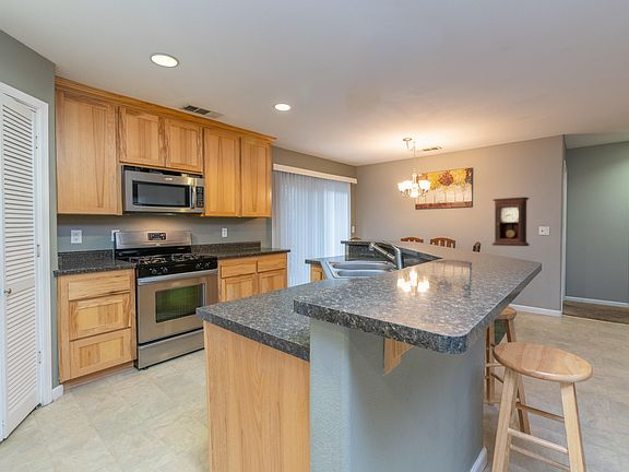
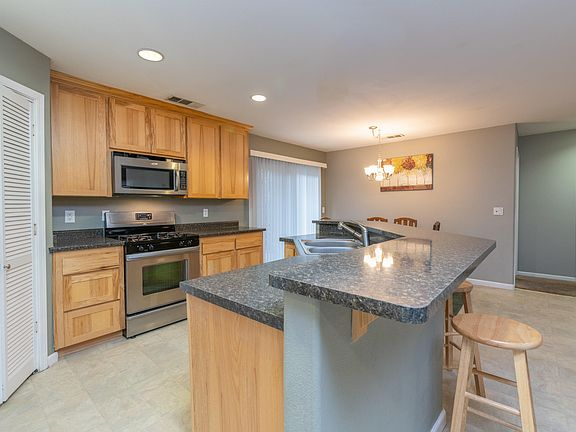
- pendulum clock (509, 222)
